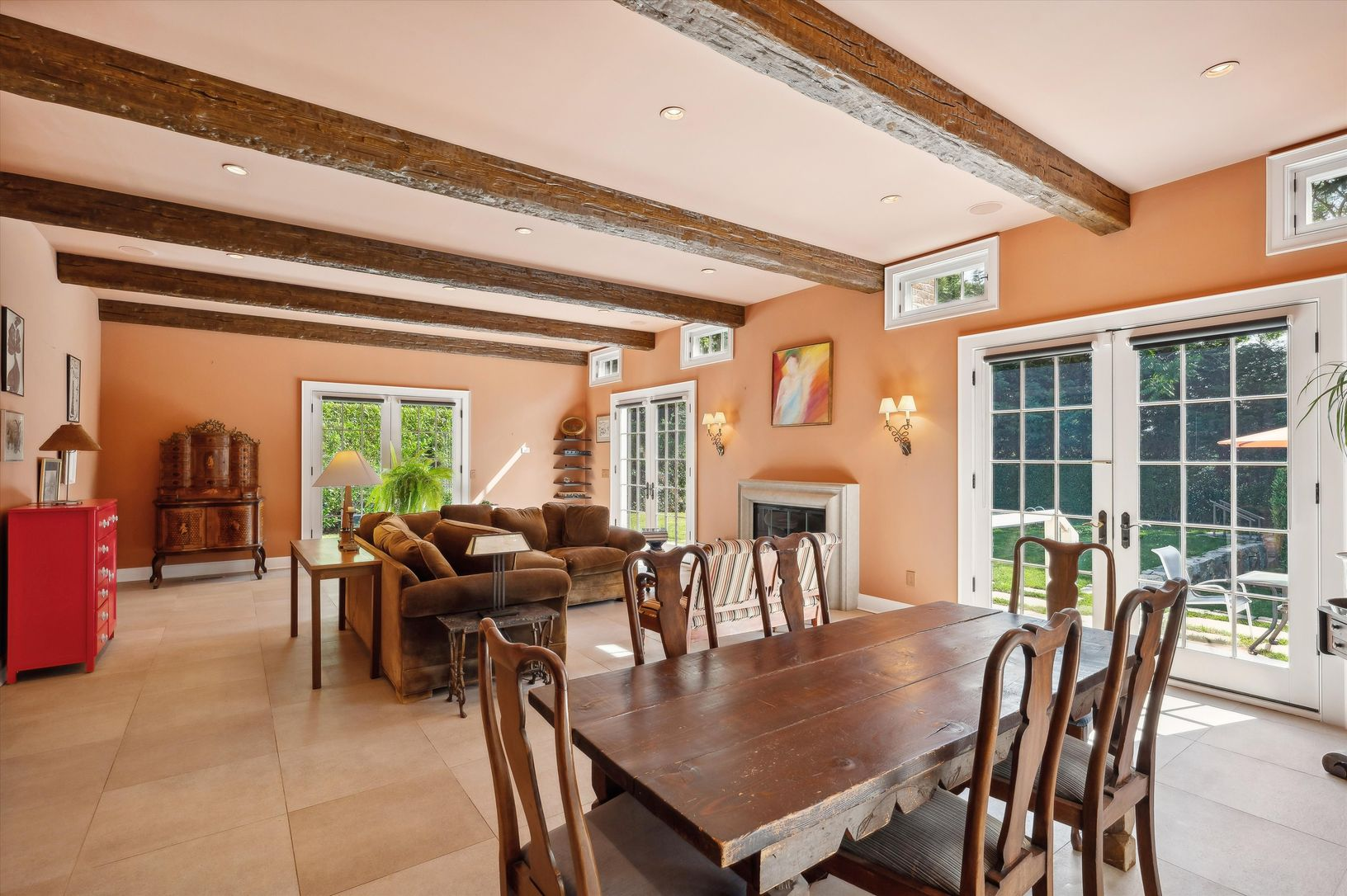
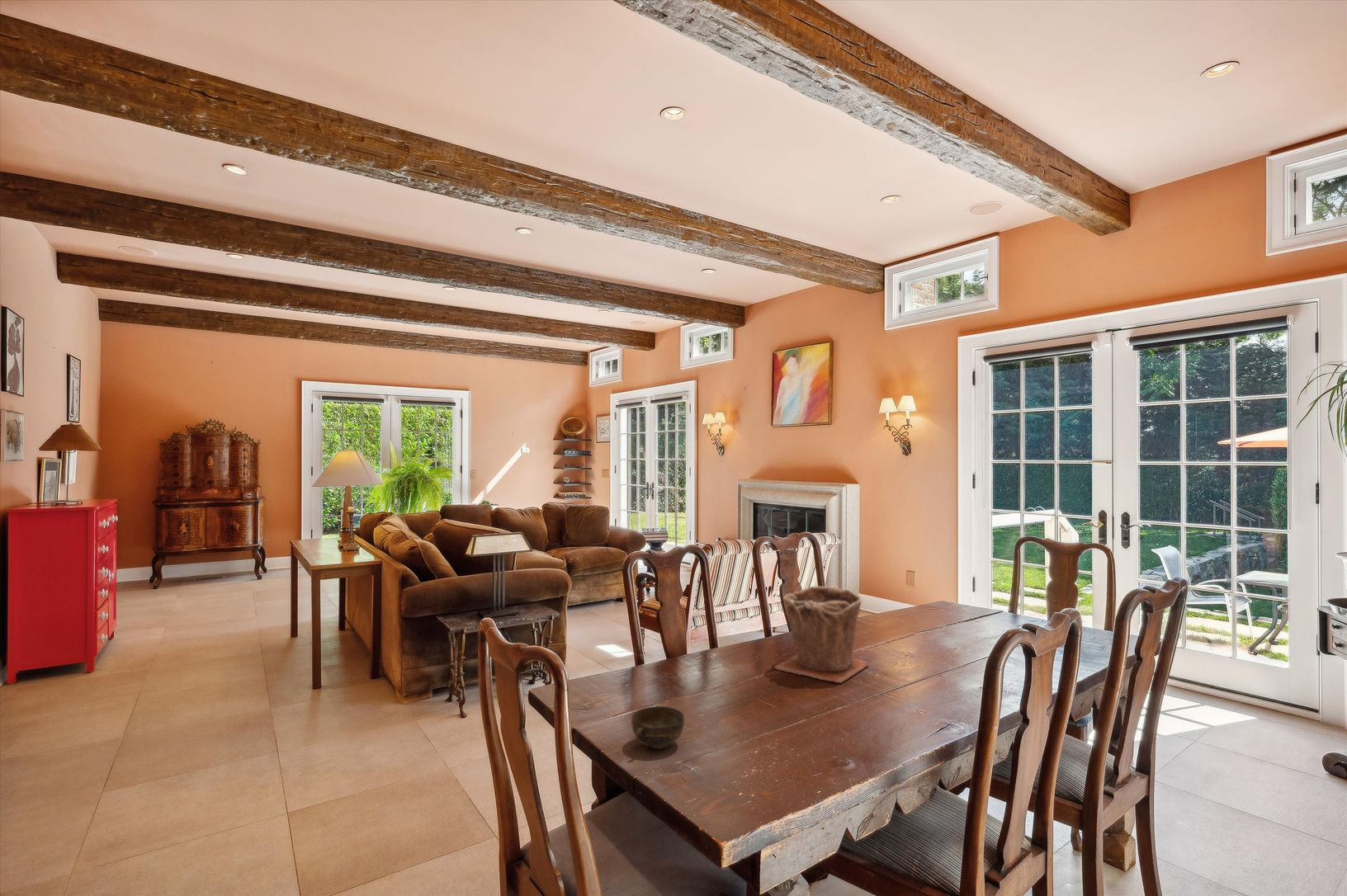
+ cup (655, 732)
+ plant pot (821, 629)
